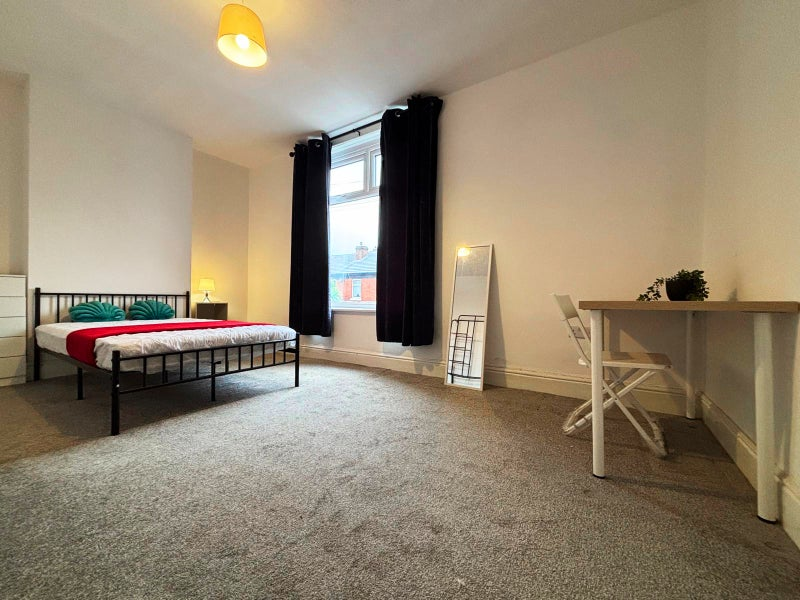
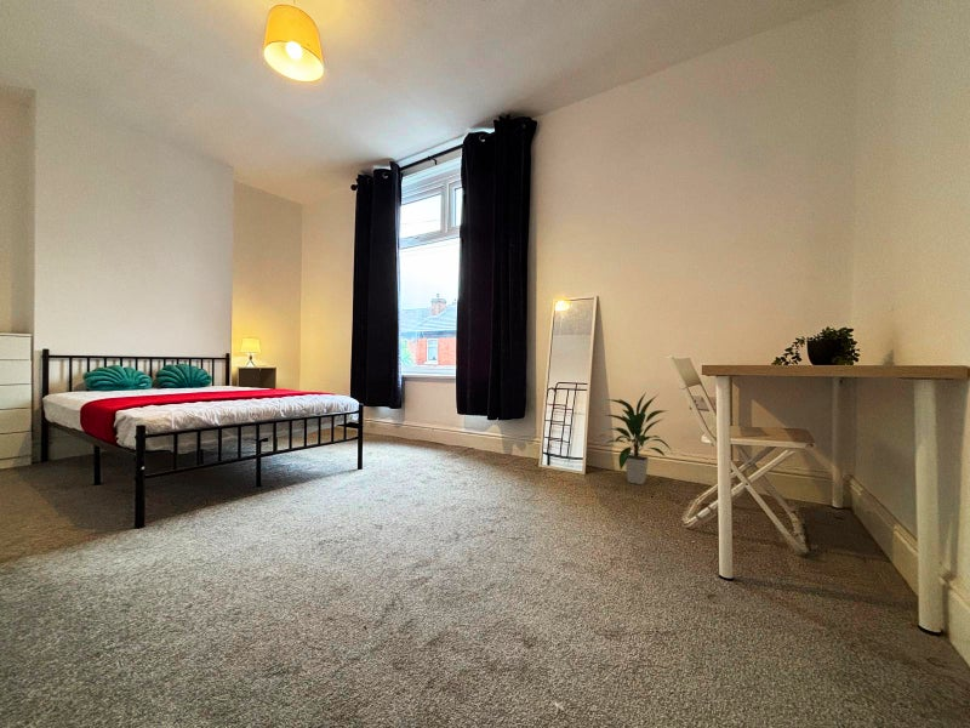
+ indoor plant (633, 436)
